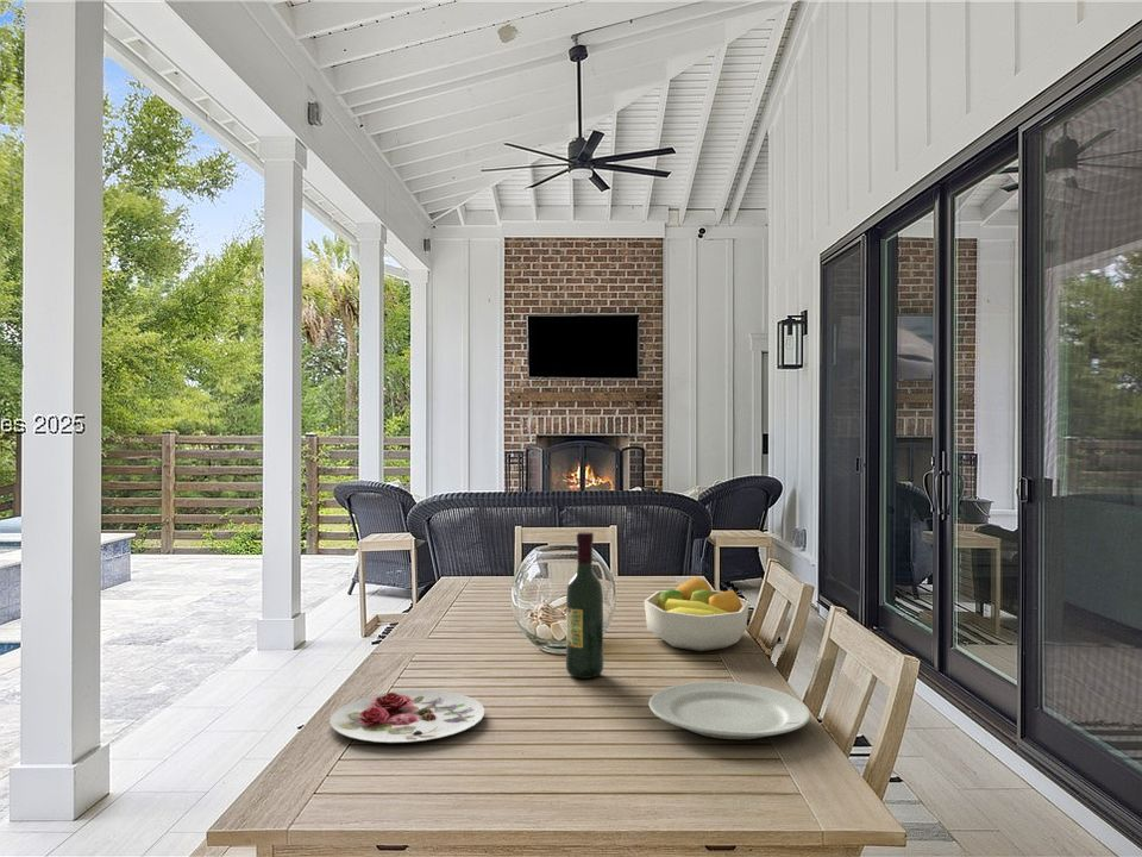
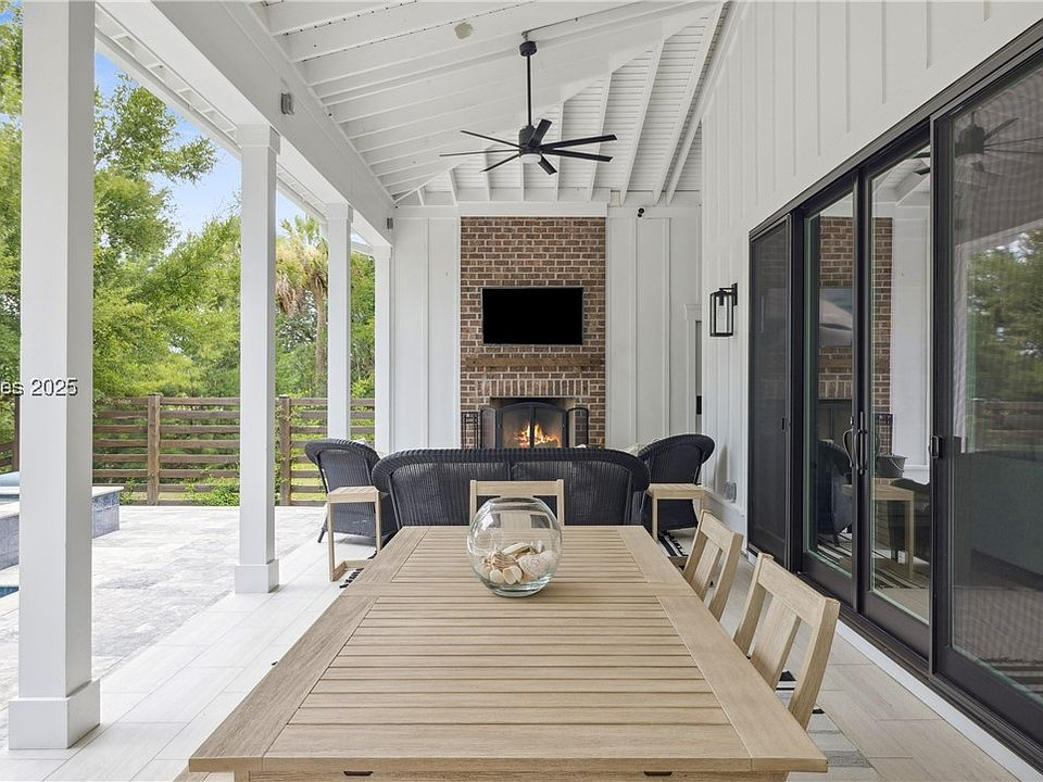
- chinaware (728, 712)
- wine bottle (584, 603)
- plate (408, 713)
- fruit bowl (696, 611)
